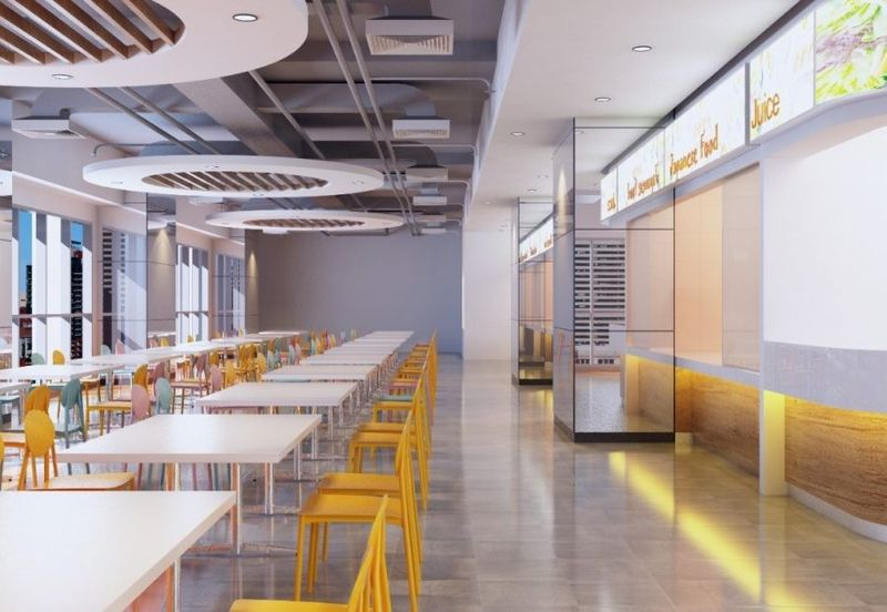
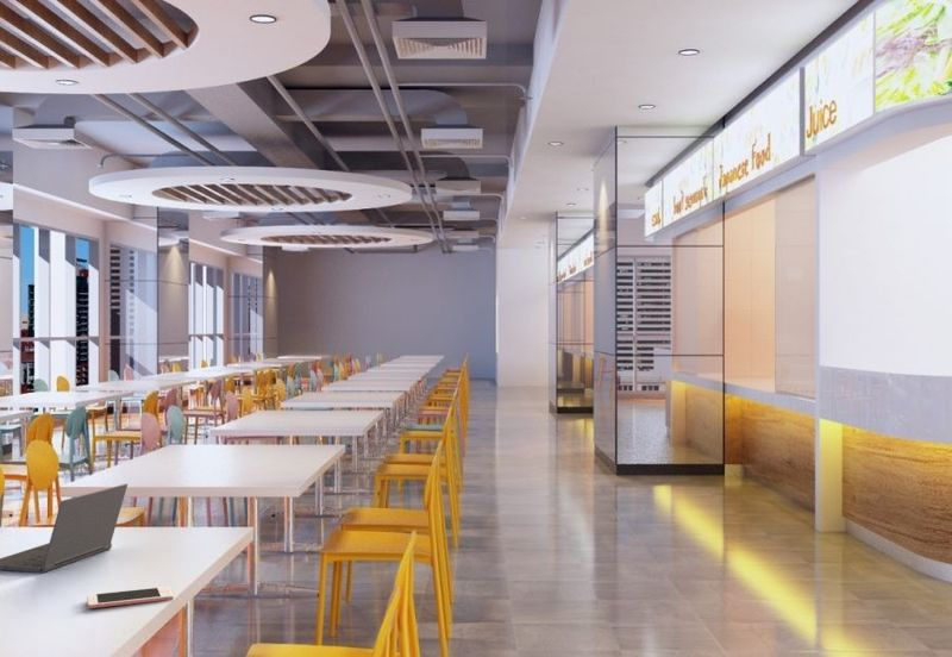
+ laptop computer (58, 524)
+ cell phone (130, 596)
